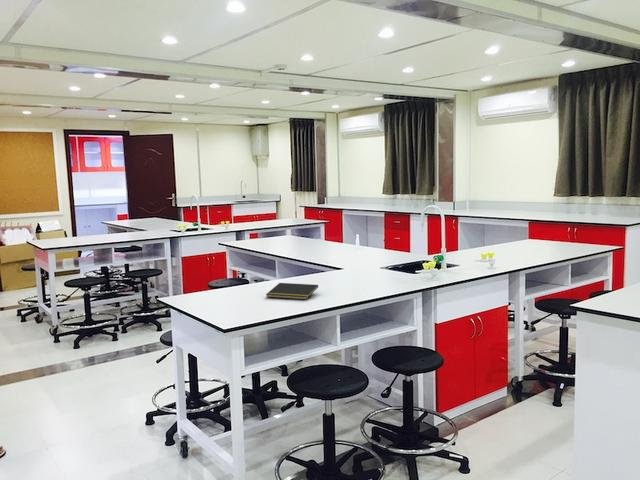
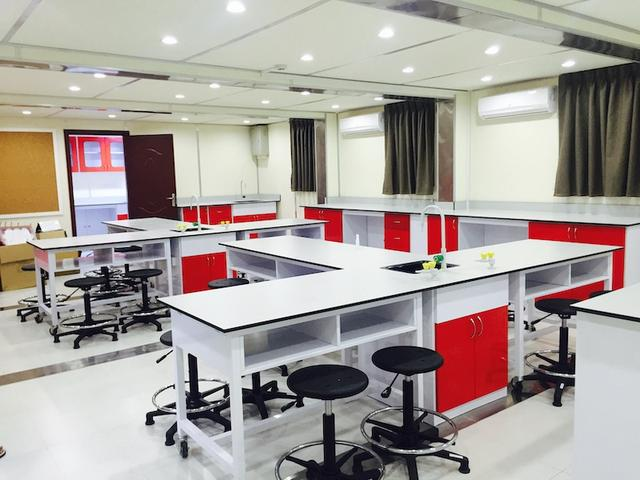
- notepad (292, 290)
